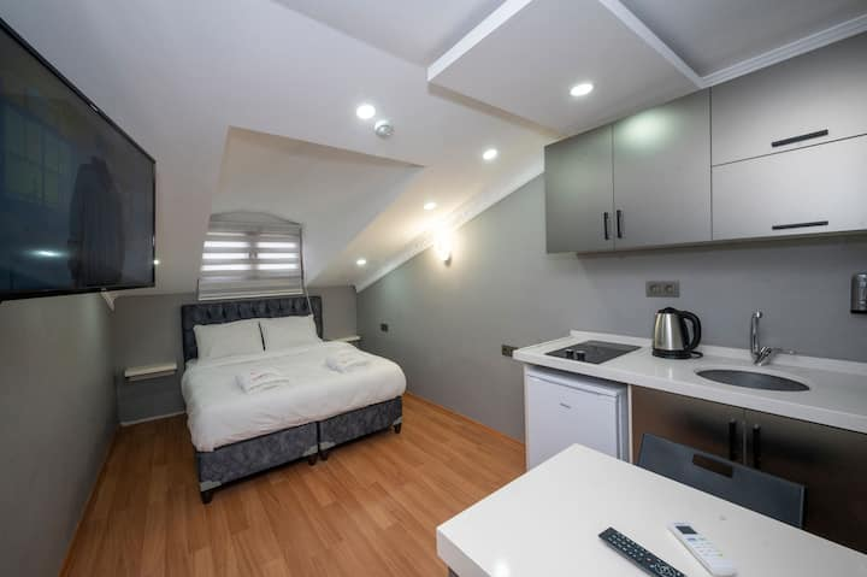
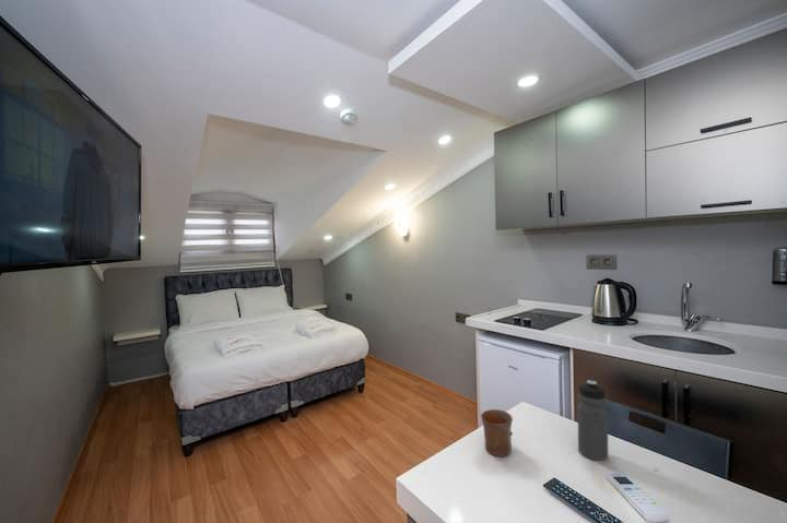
+ water bottle (591, 417)
+ mug (496, 429)
